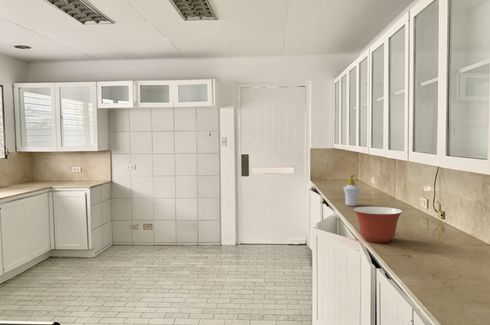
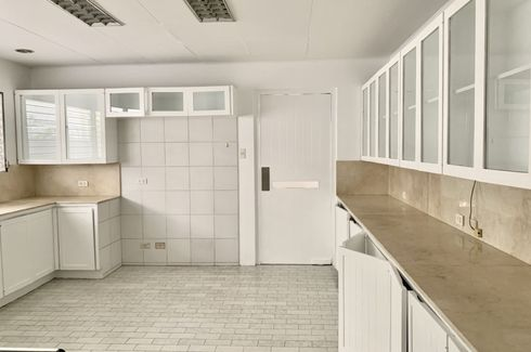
- soap bottle (351, 189)
- mixing bowl (377, 224)
